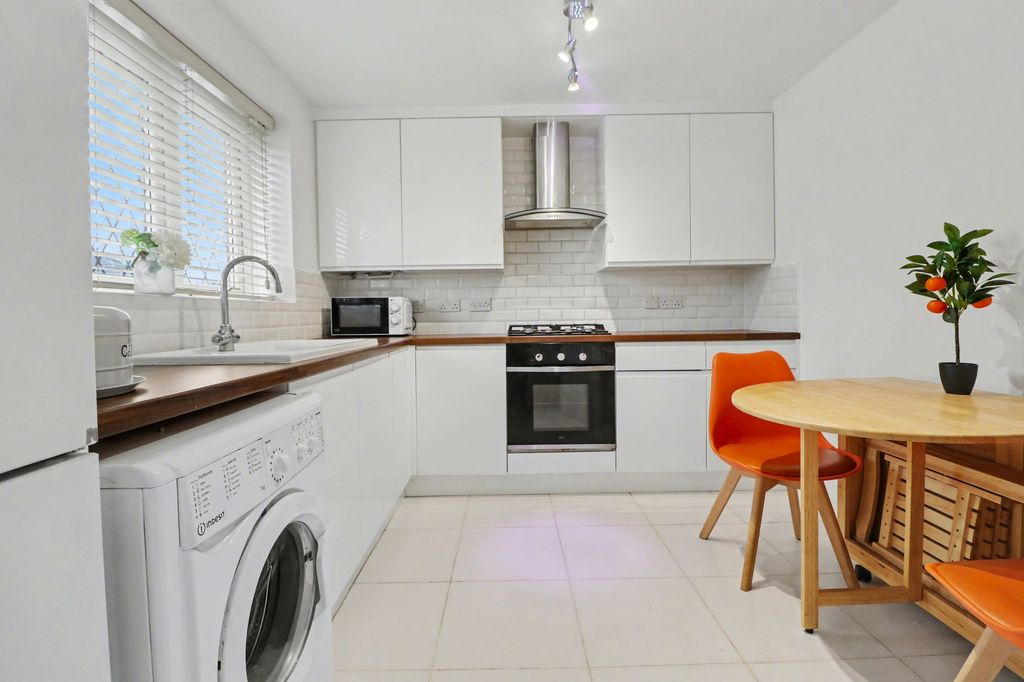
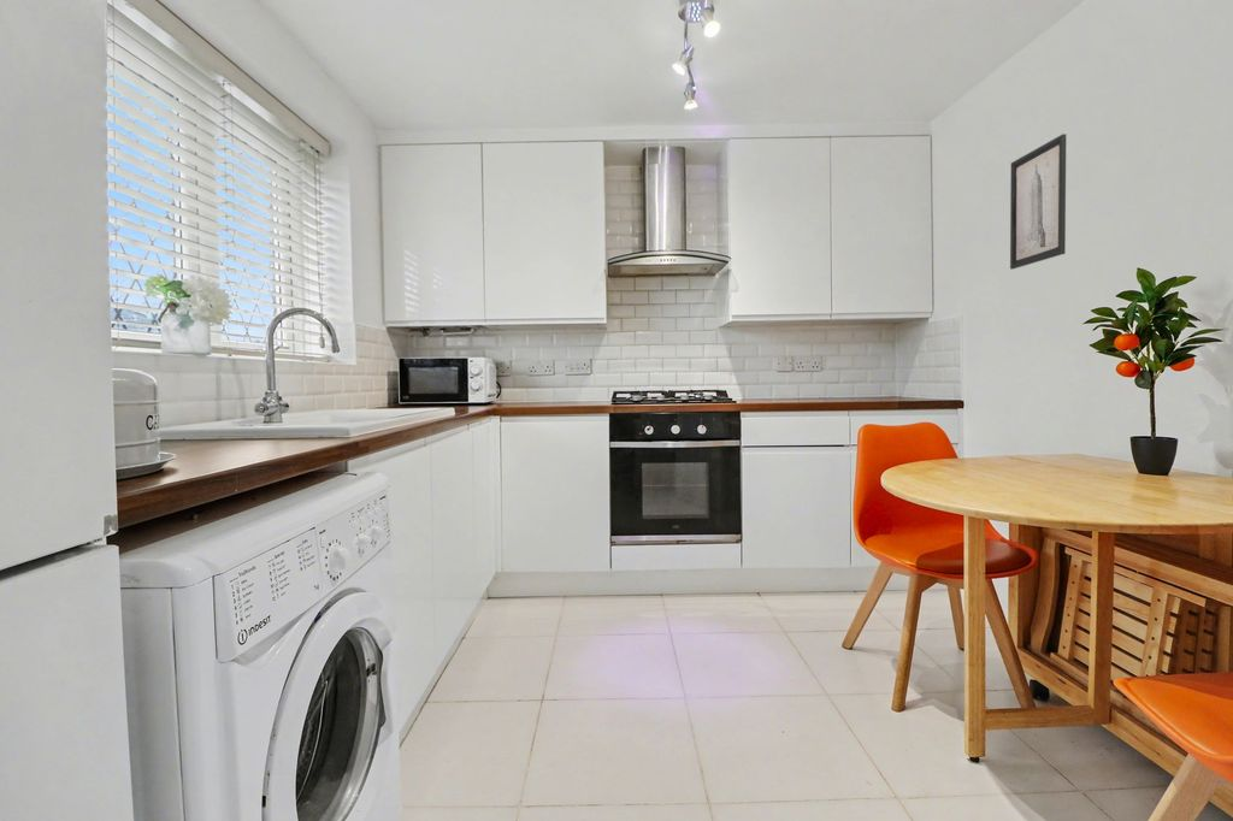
+ wall art (1036, 205)
